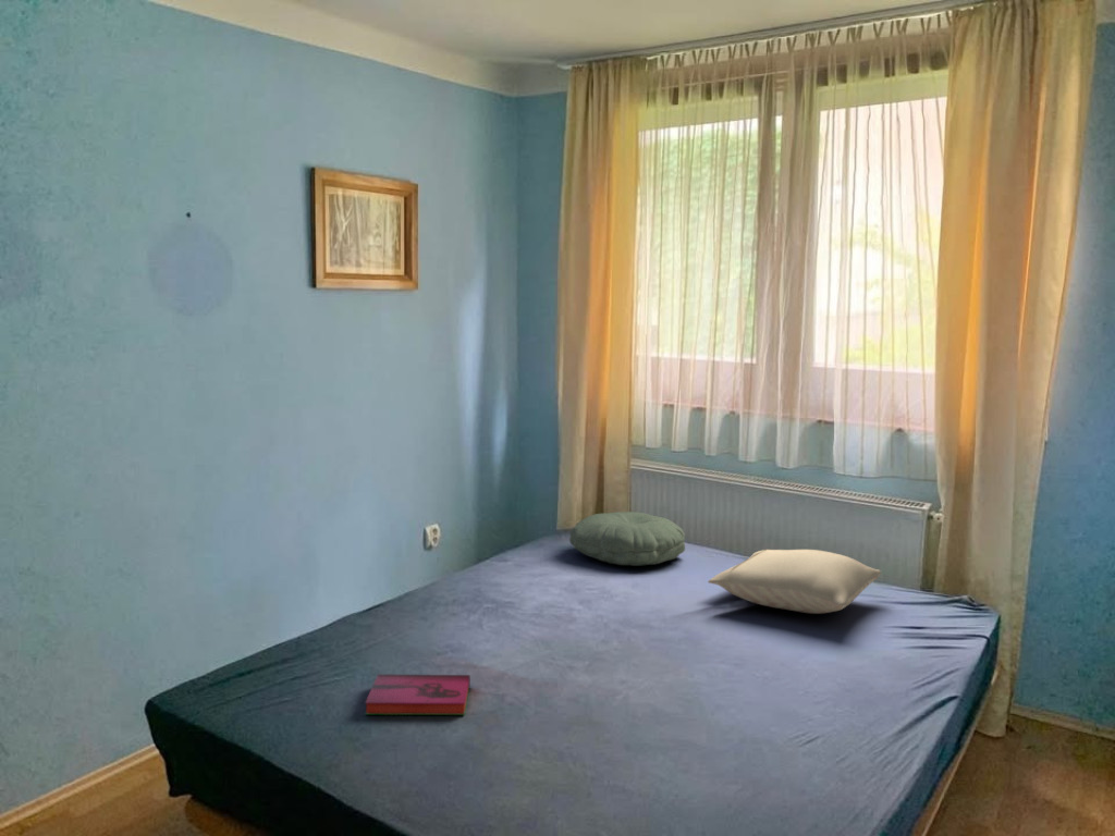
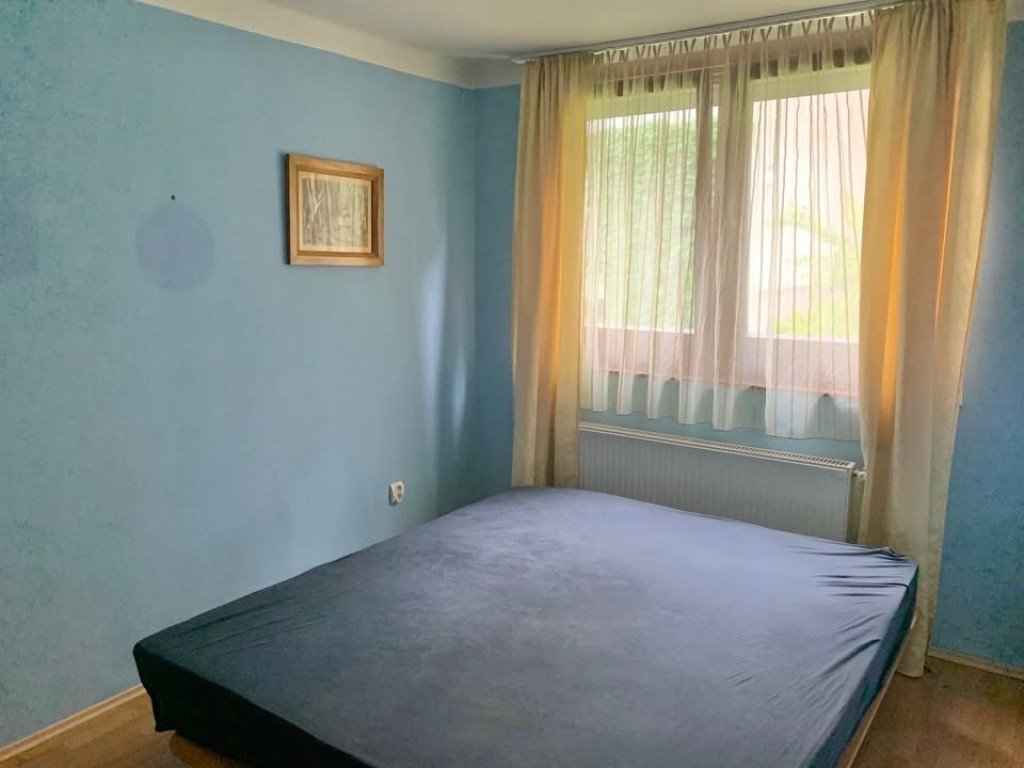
- hardback book (419, 693)
- pillow (628, 537)
- pillow (795, 578)
